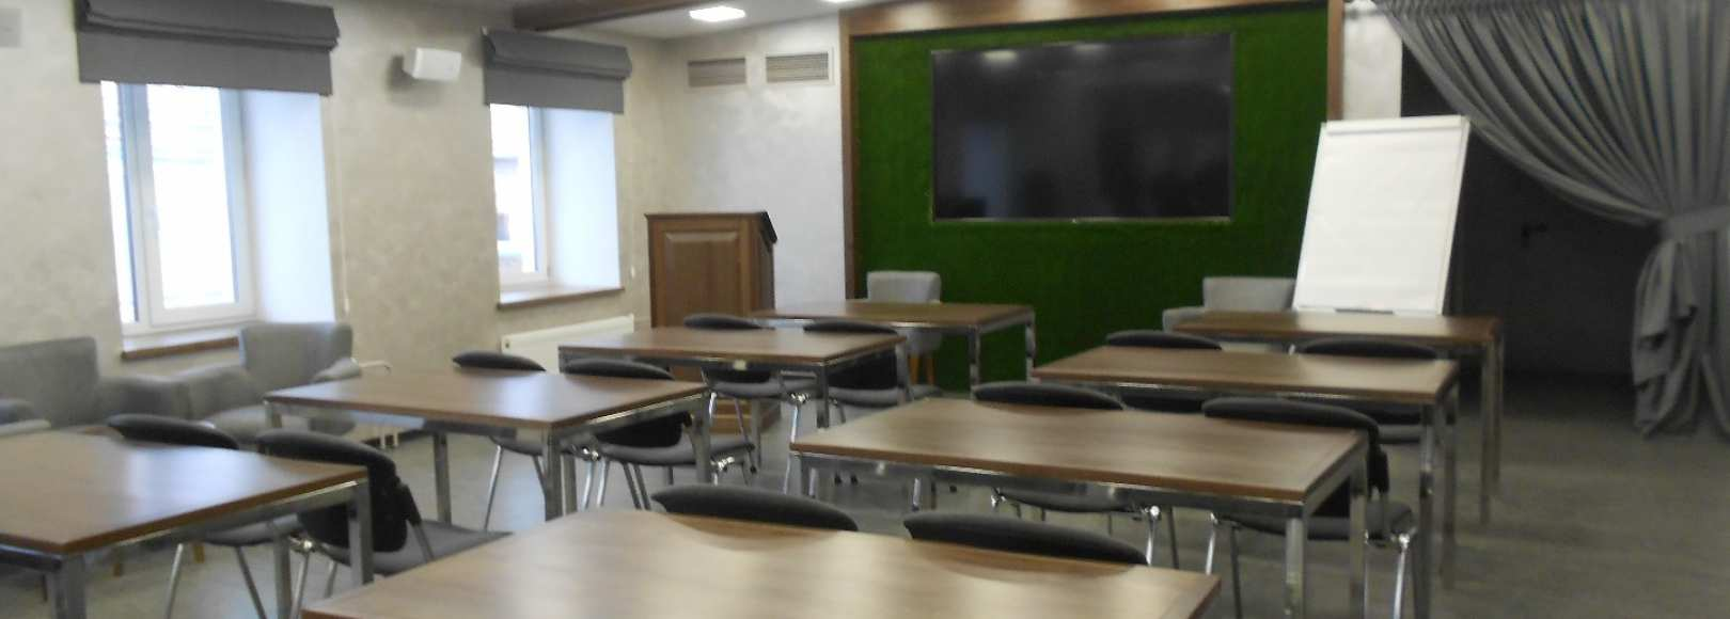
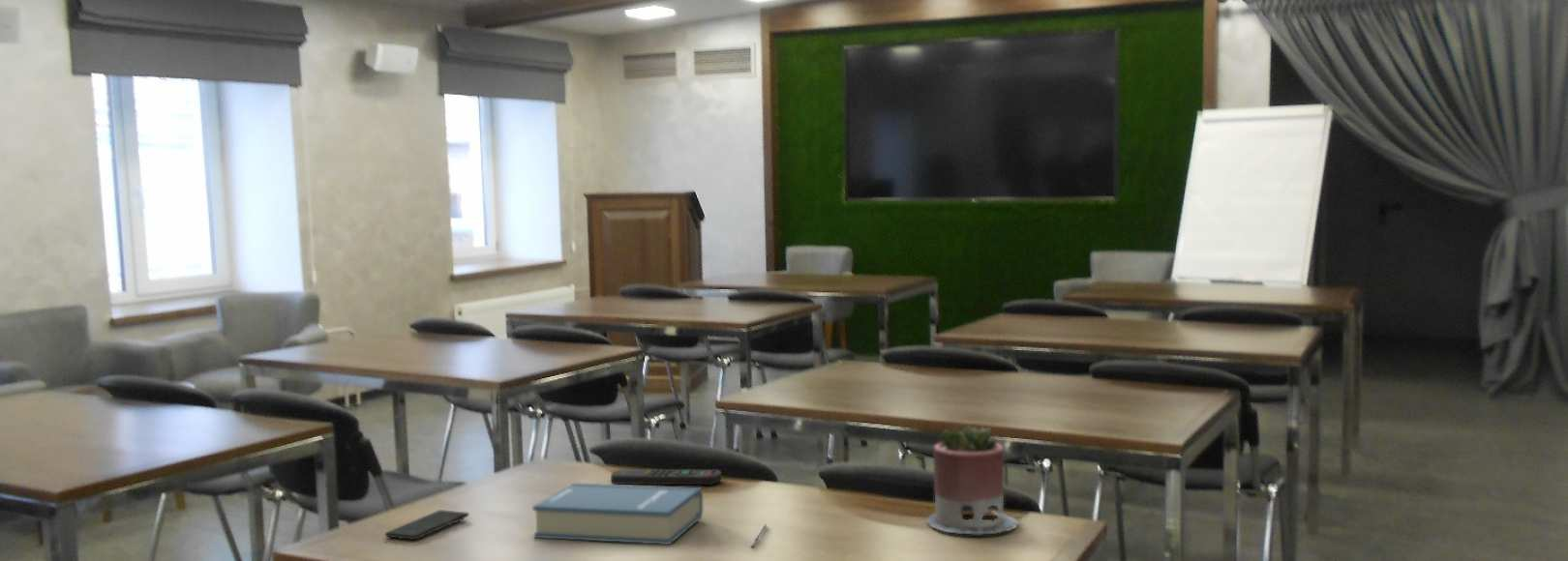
+ remote control (666, 476)
+ succulent planter (971, 473)
+ smartphone (428, 524)
+ pen (759, 535)
+ hardback book (619, 511)
